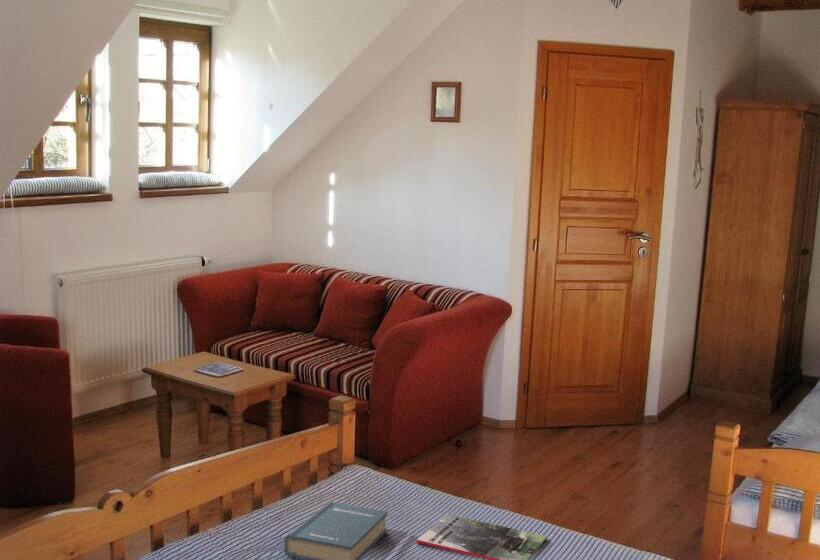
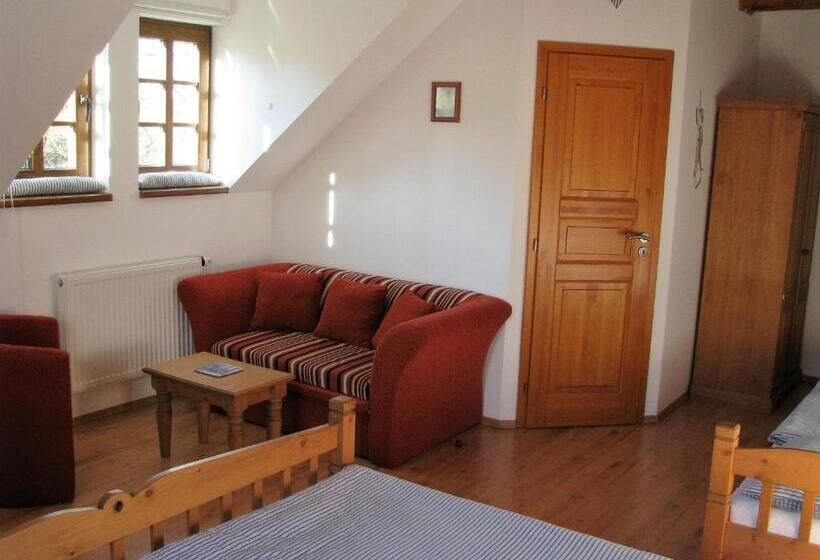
- magazine (482, 539)
- hardback book (337, 532)
